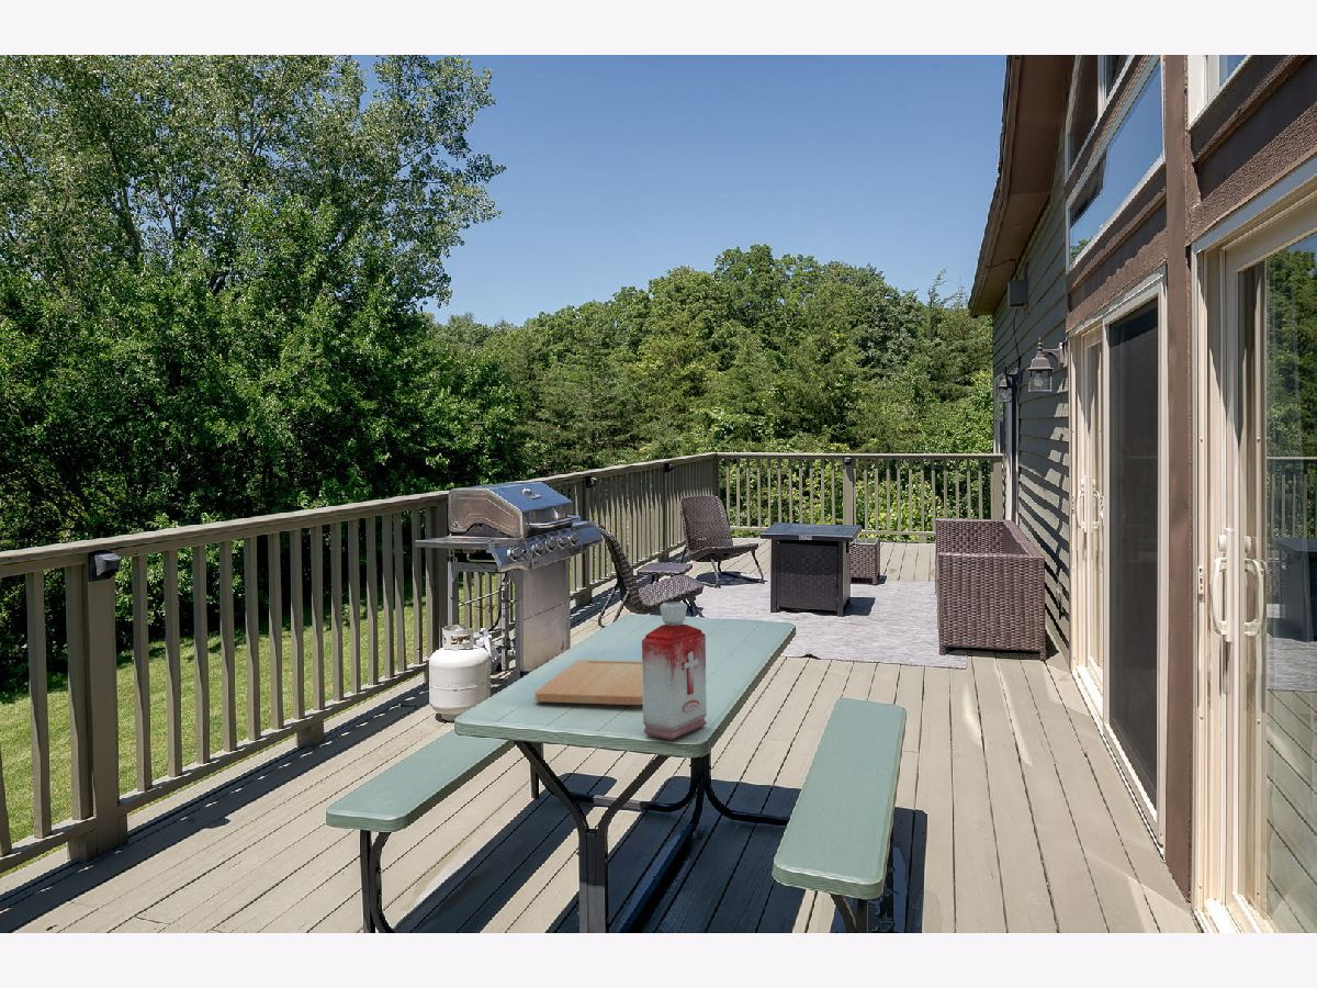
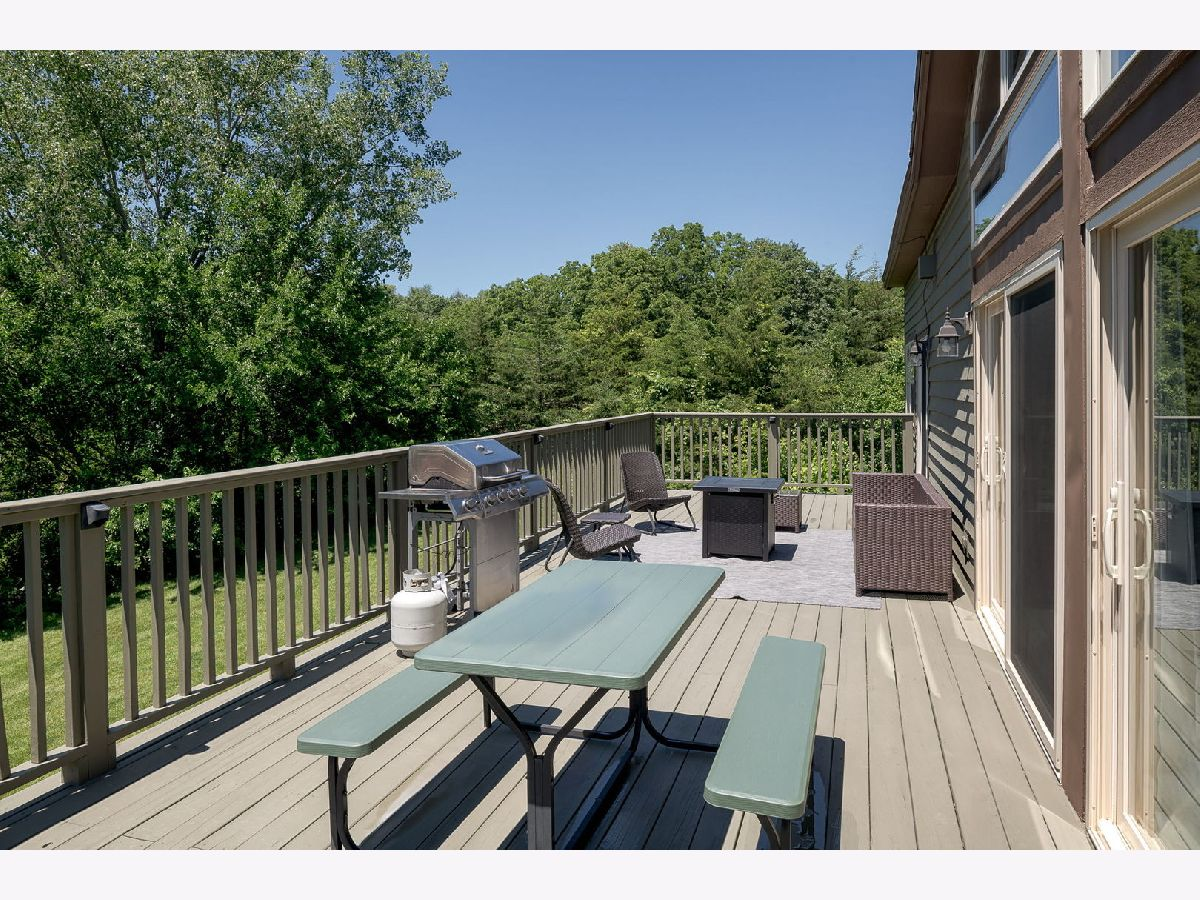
- cutting board (607, 680)
- bottle (674, 667)
